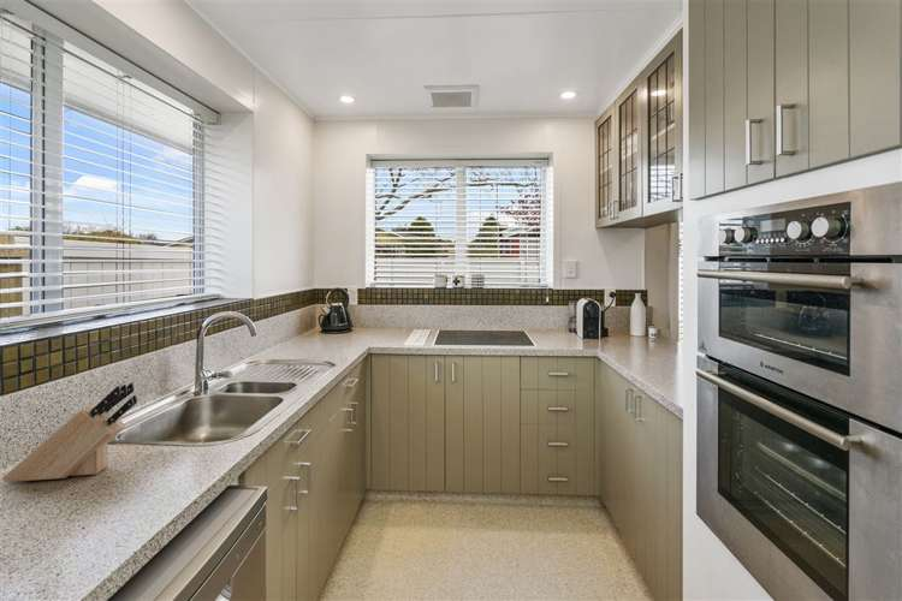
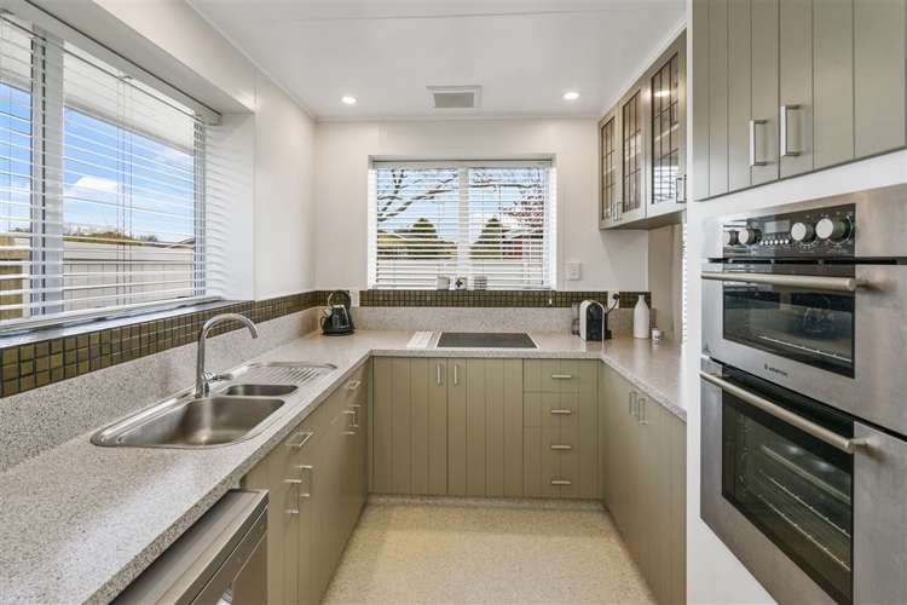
- knife block (76, 428)
